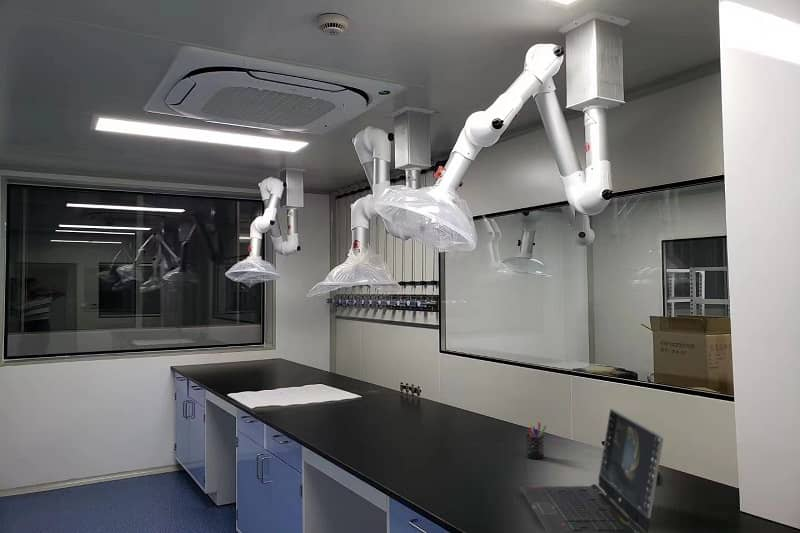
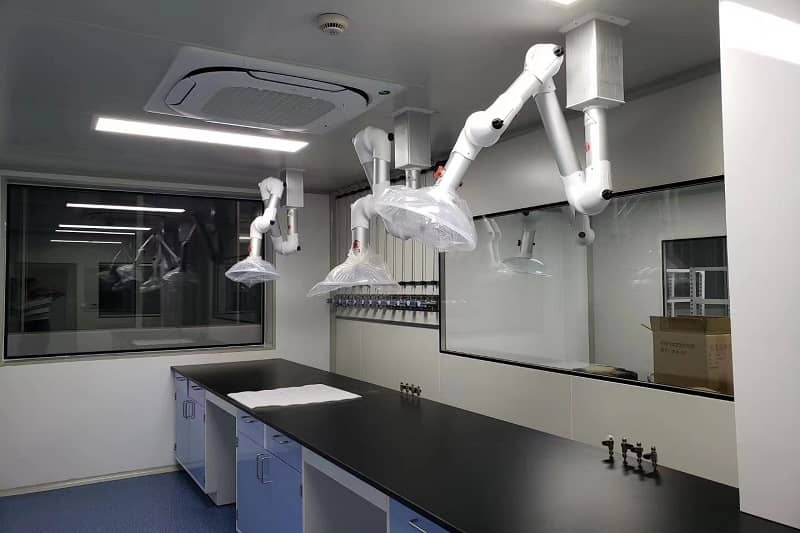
- pen holder (537, 438)
- laptop computer (599, 472)
